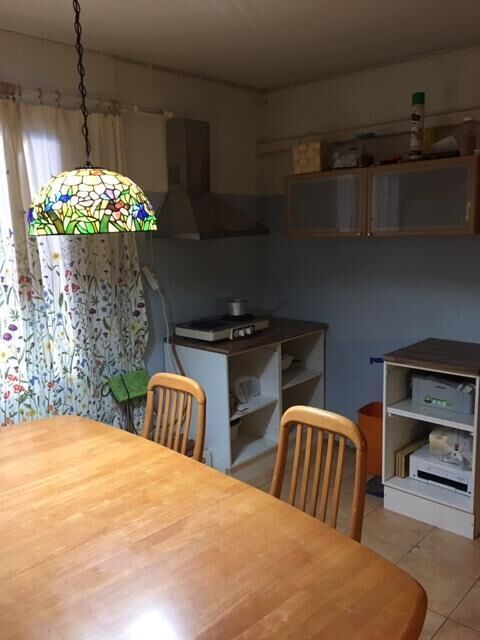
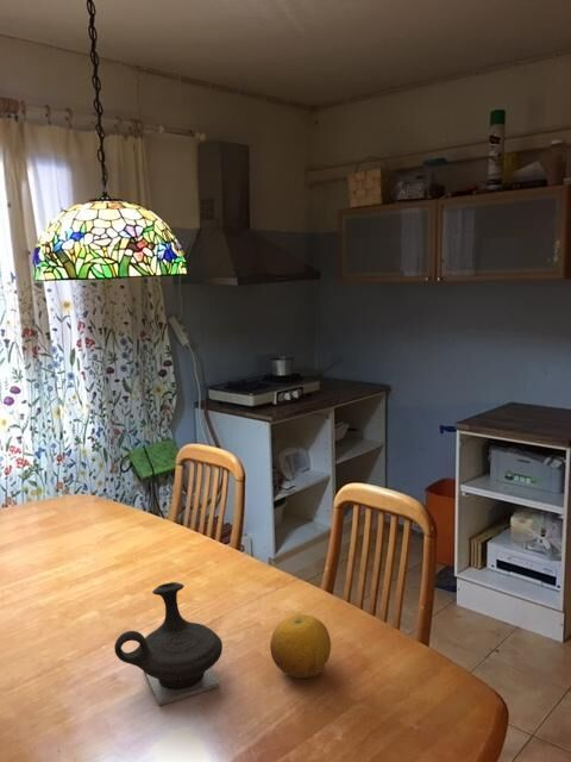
+ teapot (167, 639)
+ fruit (300, 645)
